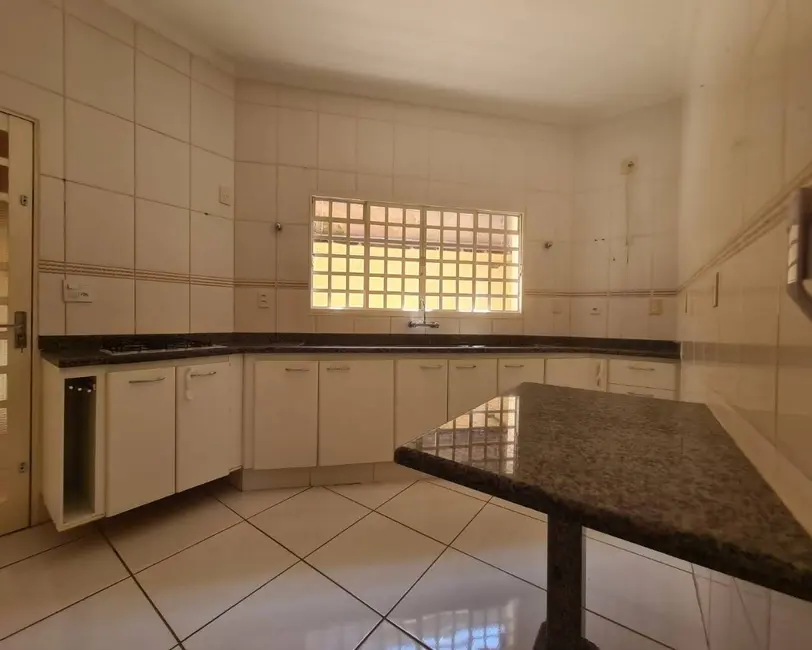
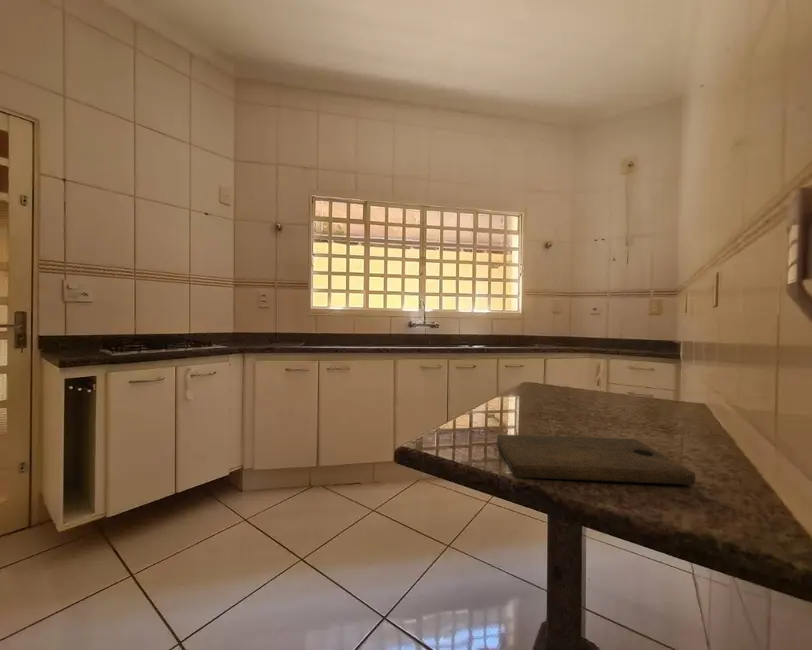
+ cutting board (582, 456)
